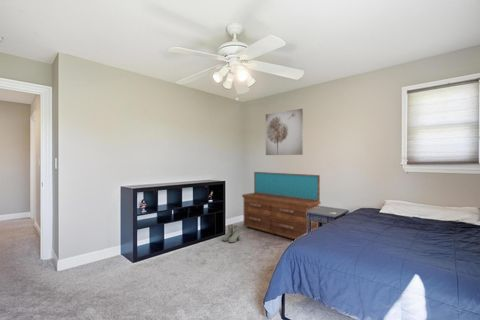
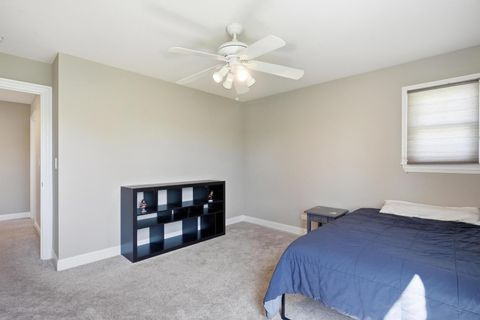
- dresser (277, 203)
- wall art (283, 133)
- boots (231, 233)
